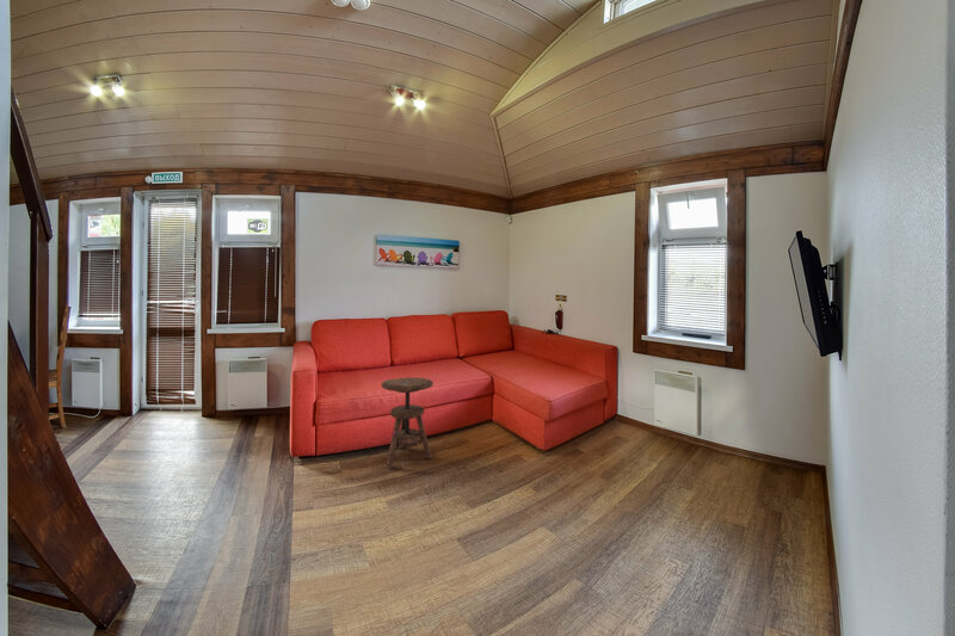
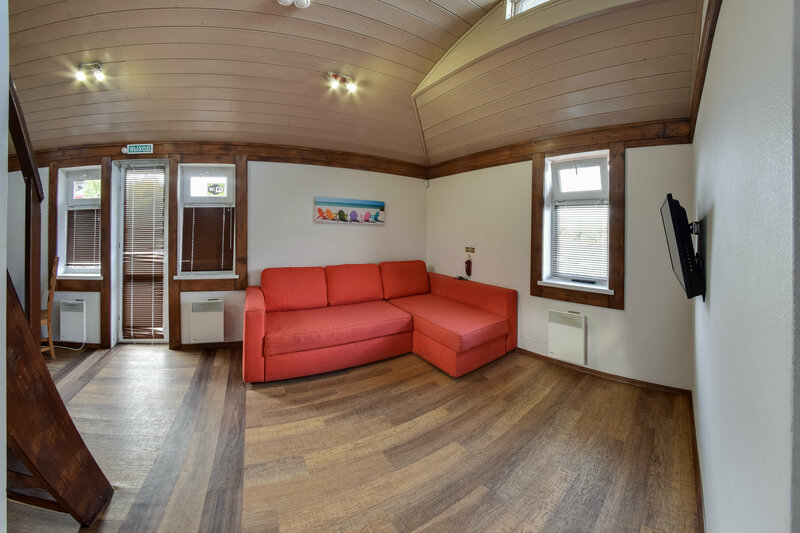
- side table (407, 419)
